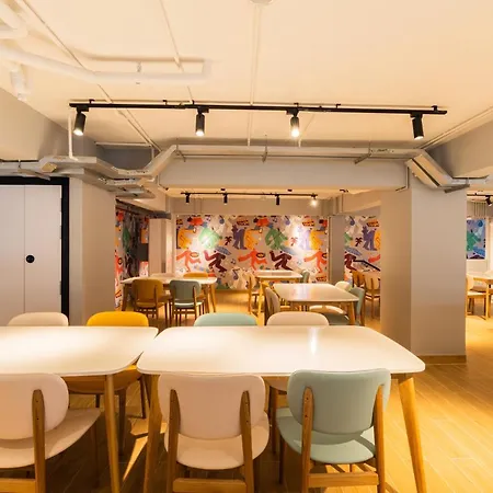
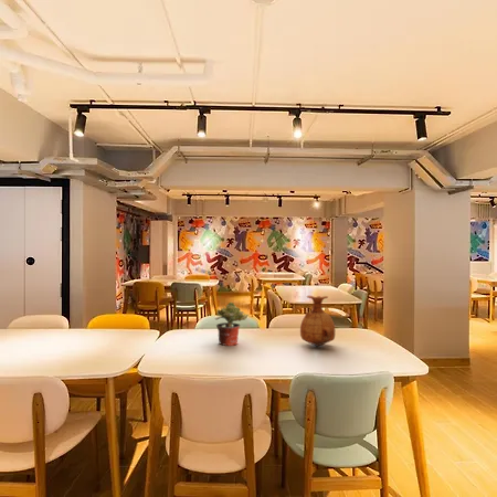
+ vase (317, 320)
+ potted plant (231, 322)
